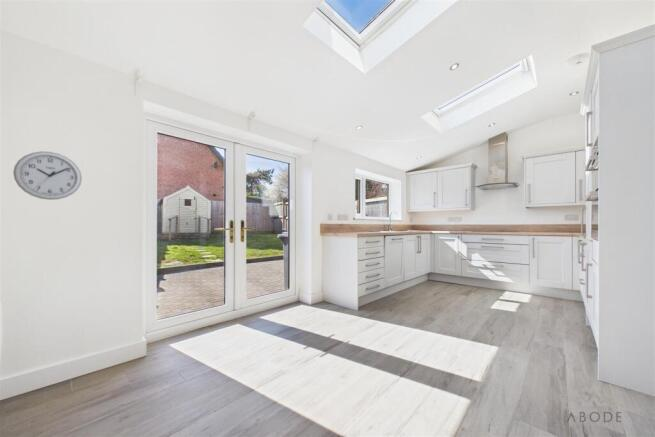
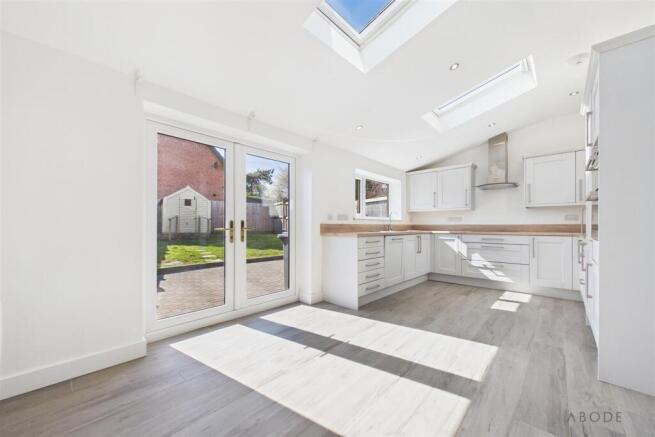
- wall clock (49, 175)
